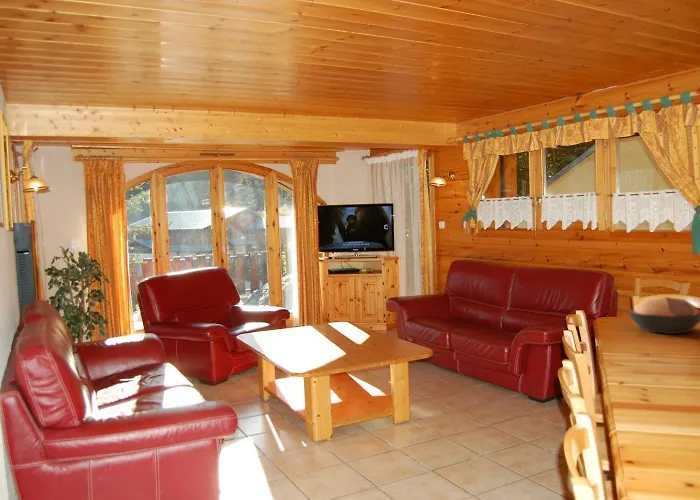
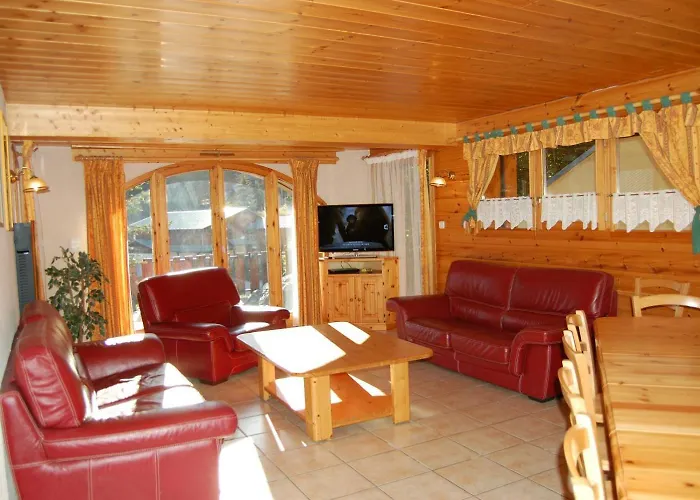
- decorative bowl (666, 313)
